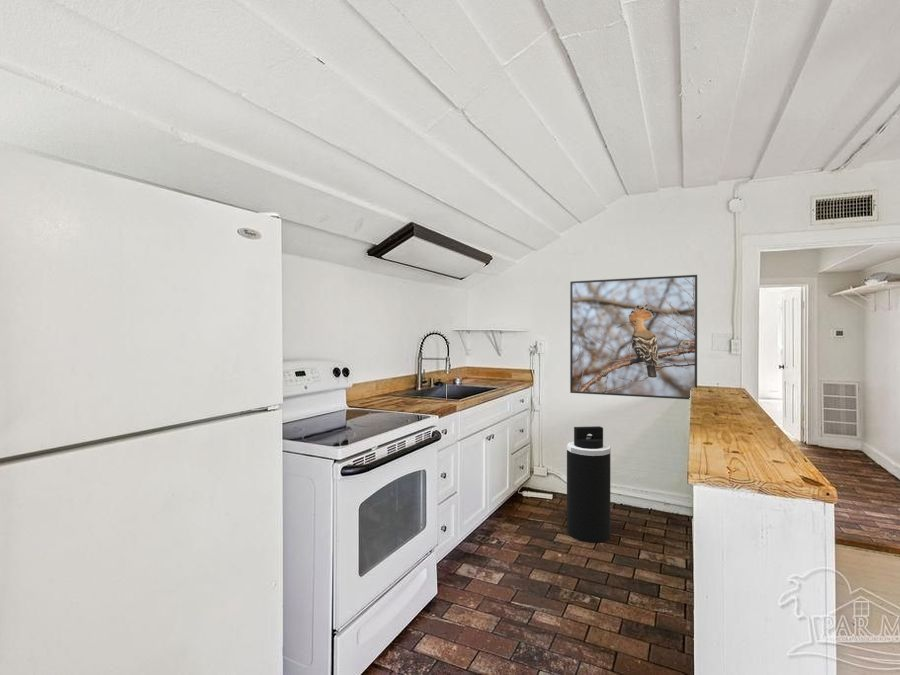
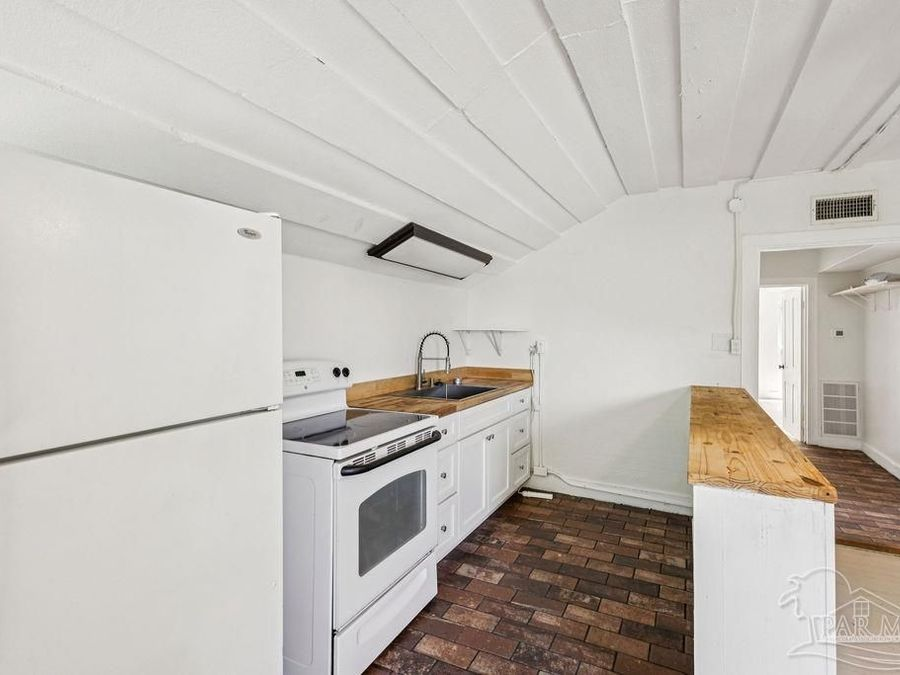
- trash can (588, 480)
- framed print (630, 337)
